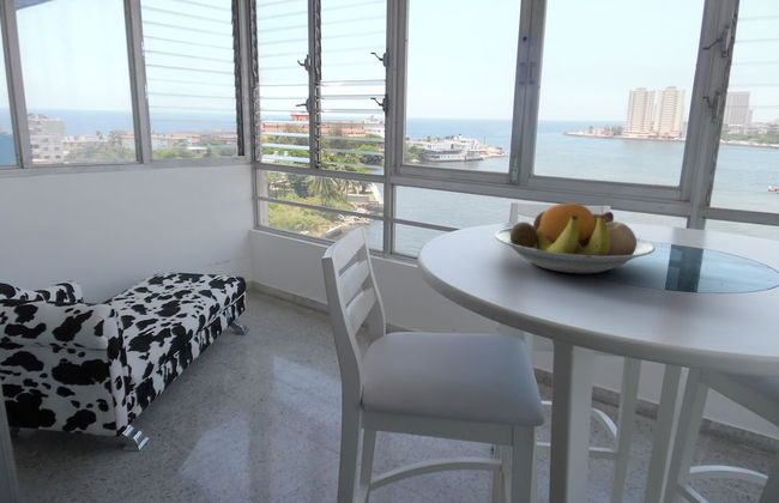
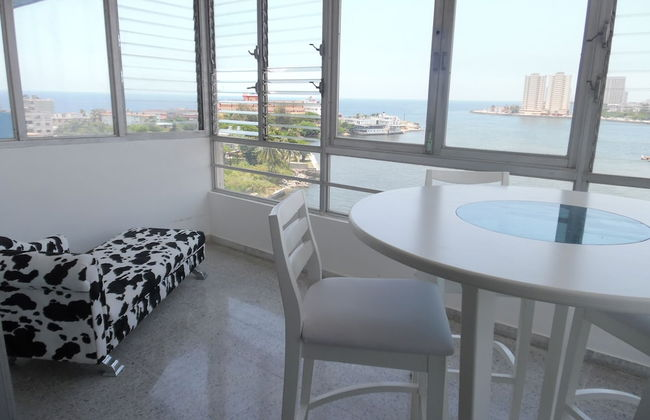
- fruit bowl (572, 232)
